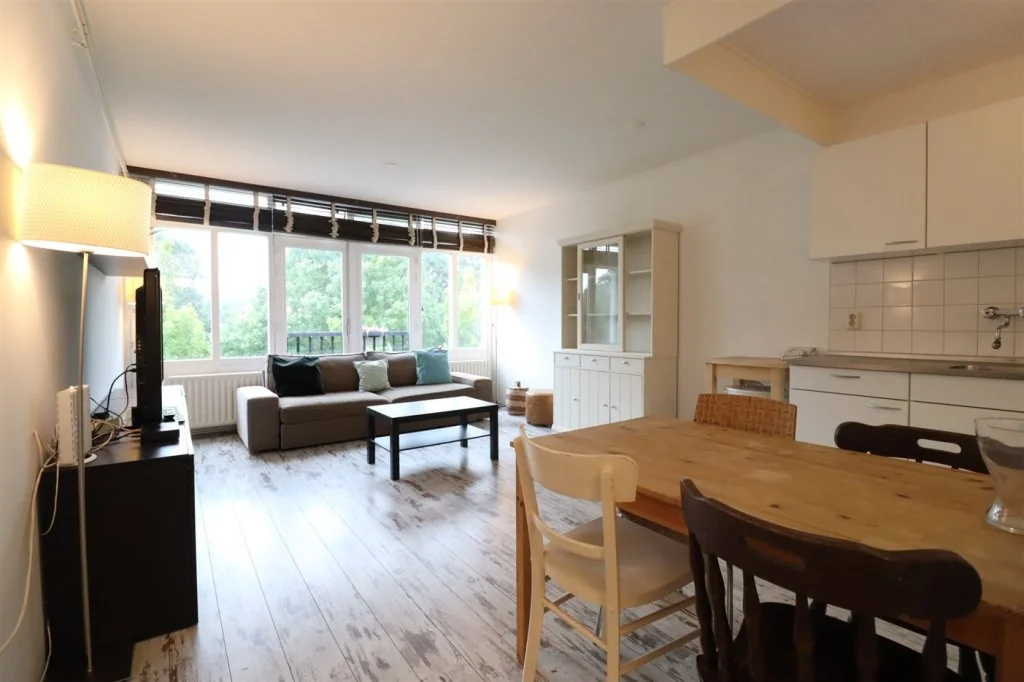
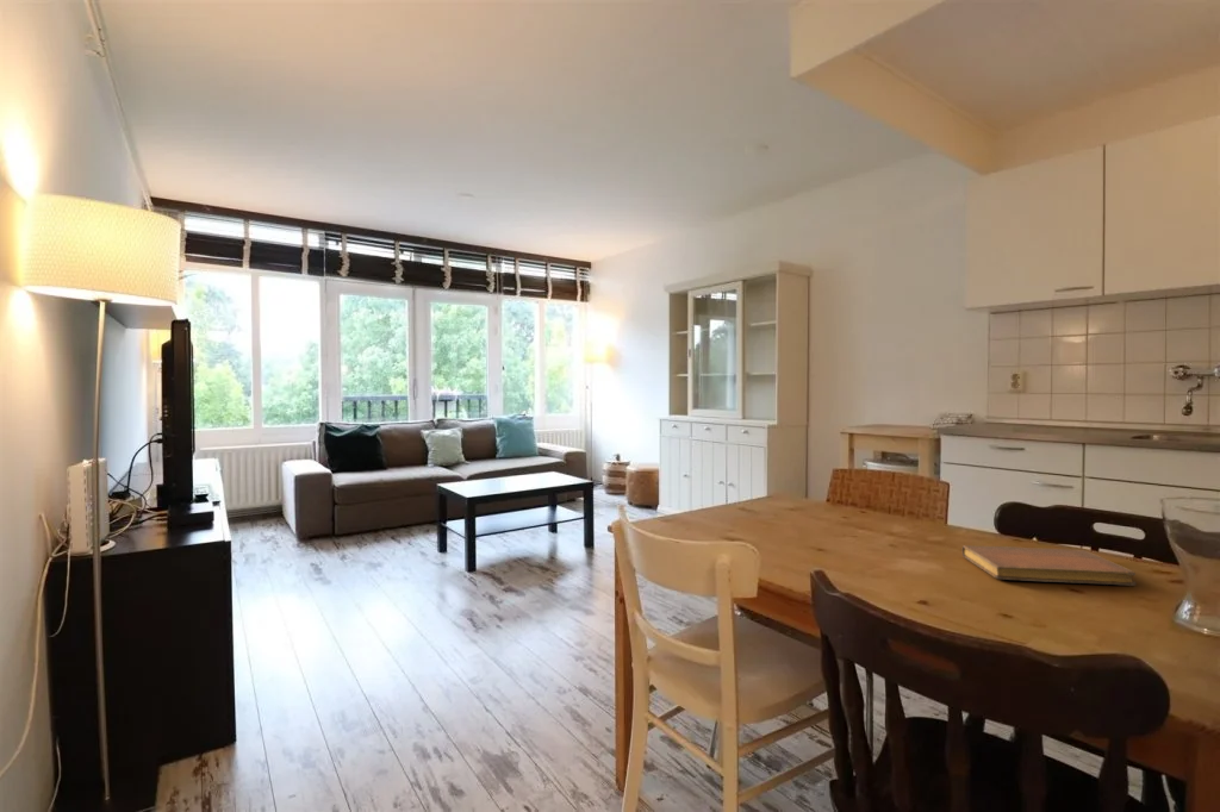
+ notebook (1041, 563)
